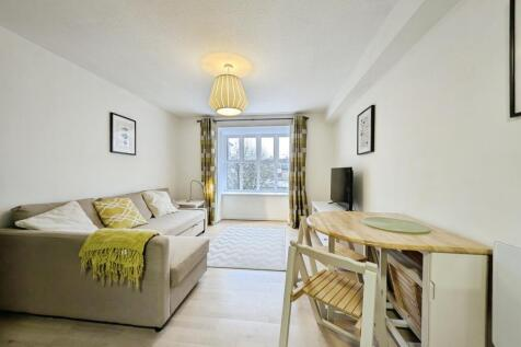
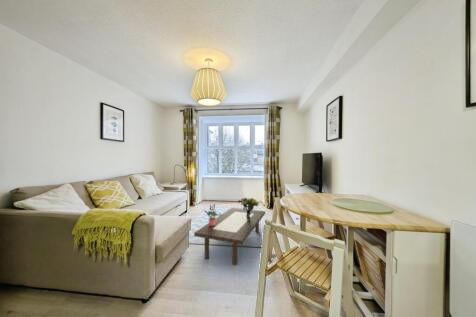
+ bouquet (248, 208)
+ coffee table (235, 231)
+ potted plant (213, 215)
